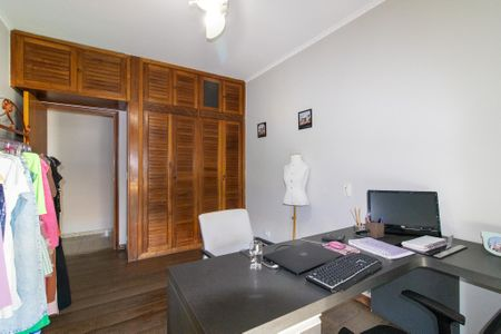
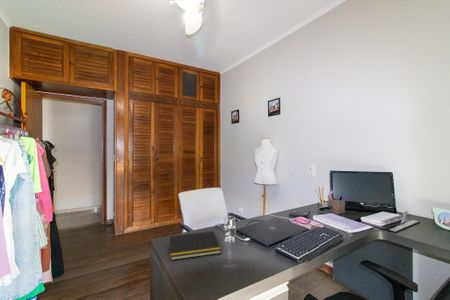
+ notepad (194, 244)
